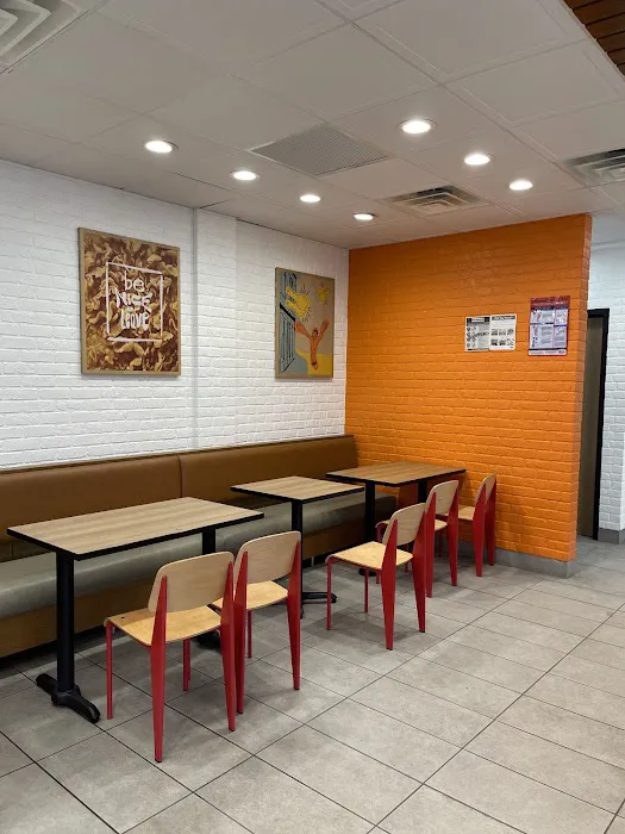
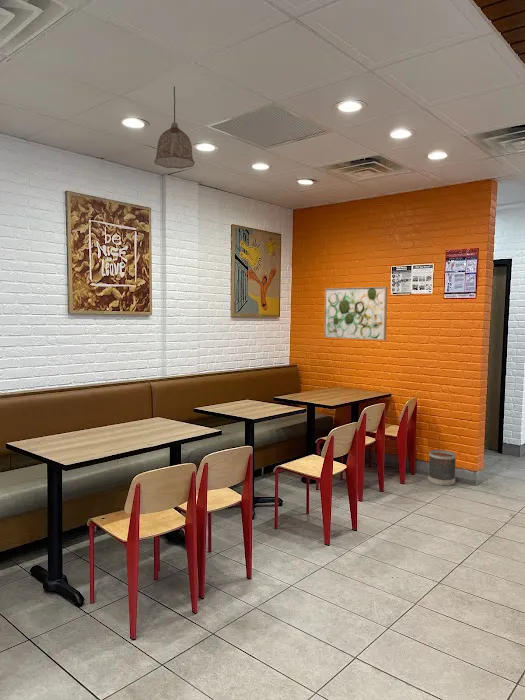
+ wall art (353, 313)
+ pendant lamp (174, 125)
+ wastebasket (442, 467)
